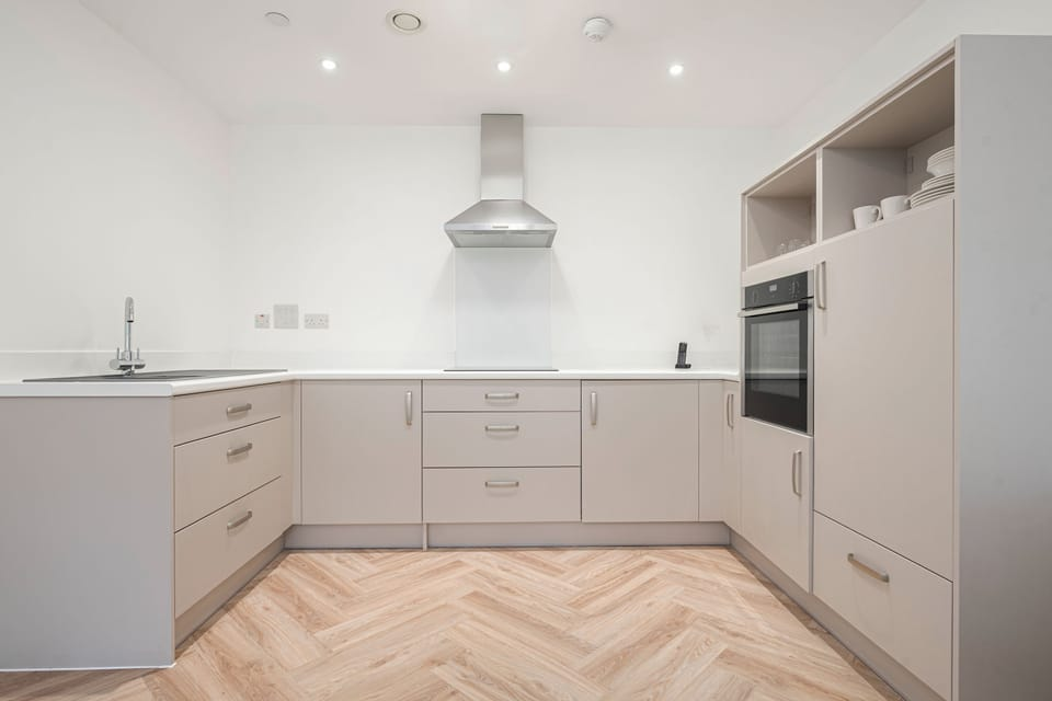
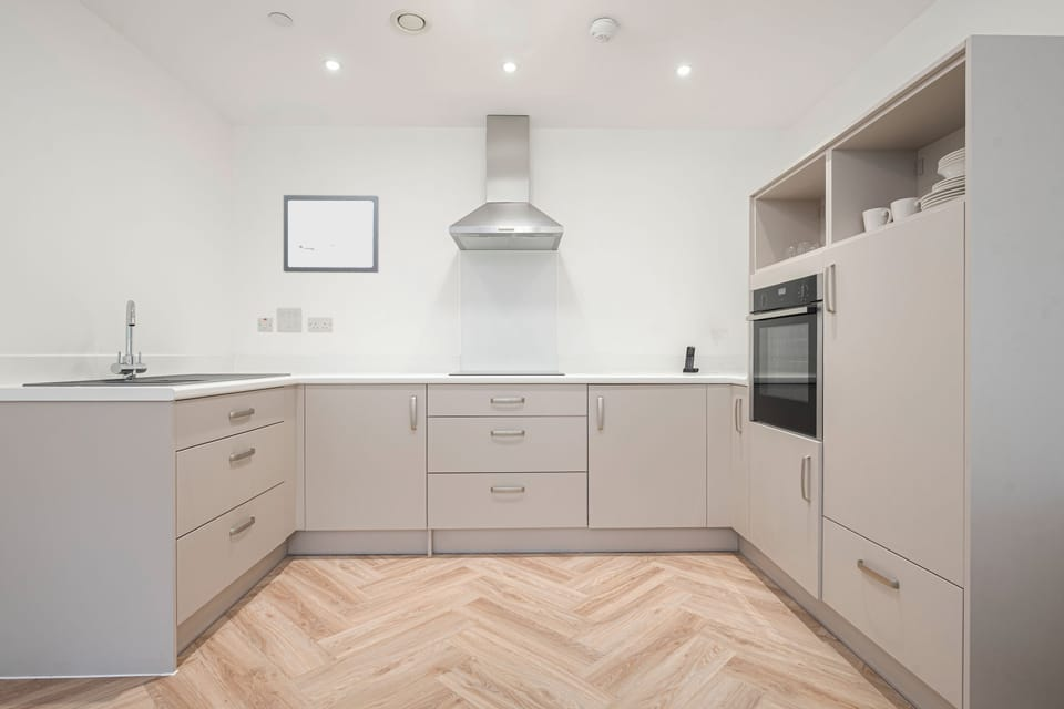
+ wall art (330, 234)
